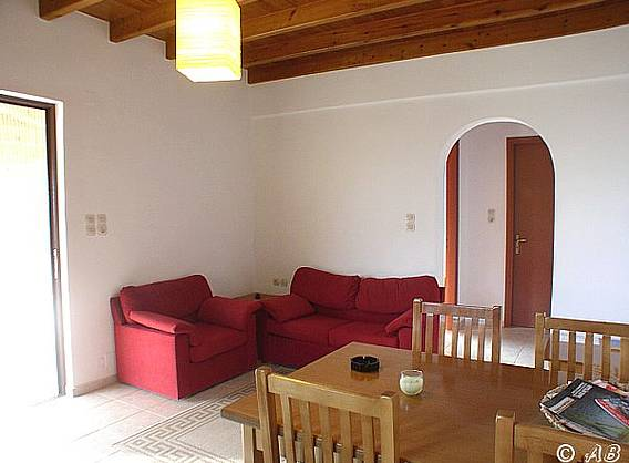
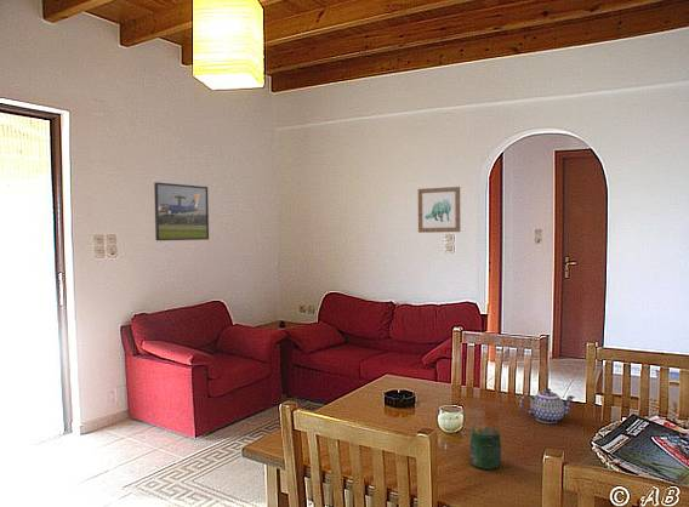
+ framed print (182, 212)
+ wall art (438, 210)
+ teapot (547, 404)
+ jar (485, 446)
